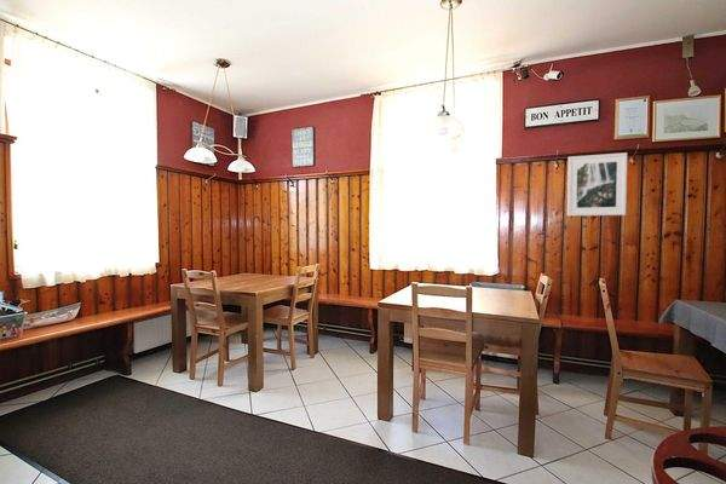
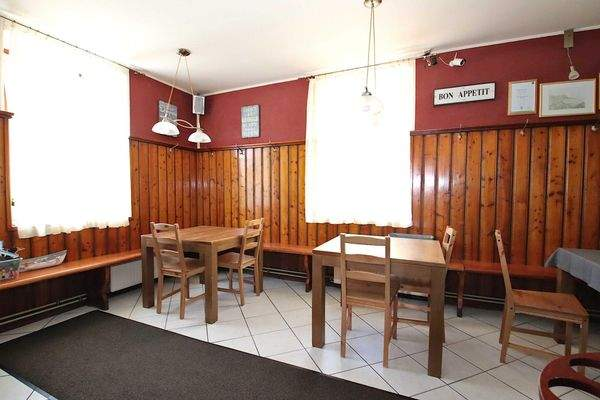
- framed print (595, 185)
